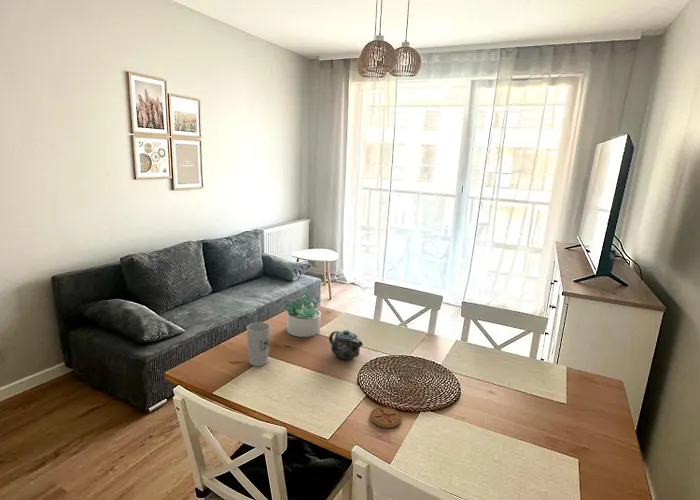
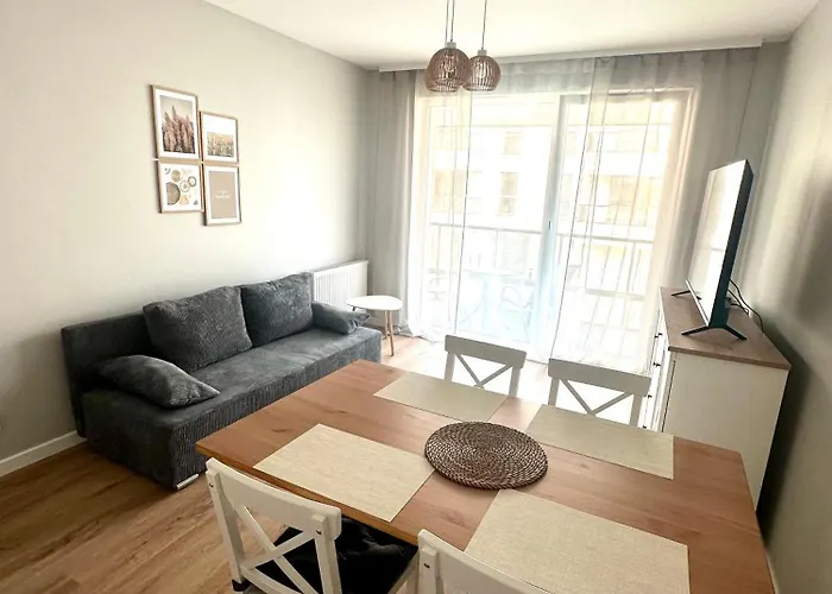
- cup (258, 344)
- succulent plant (304, 310)
- chinaware (345, 342)
- coaster (385, 417)
